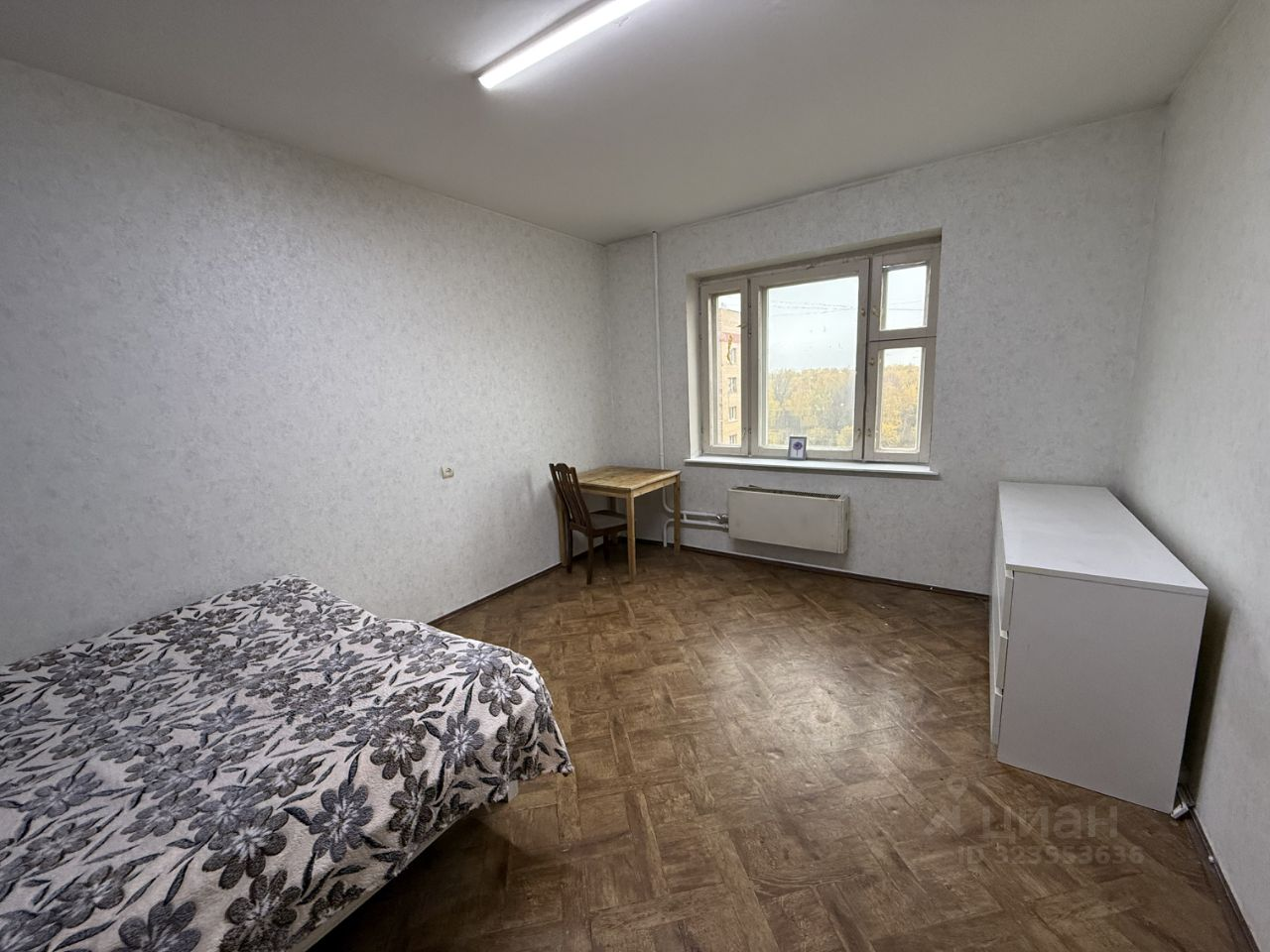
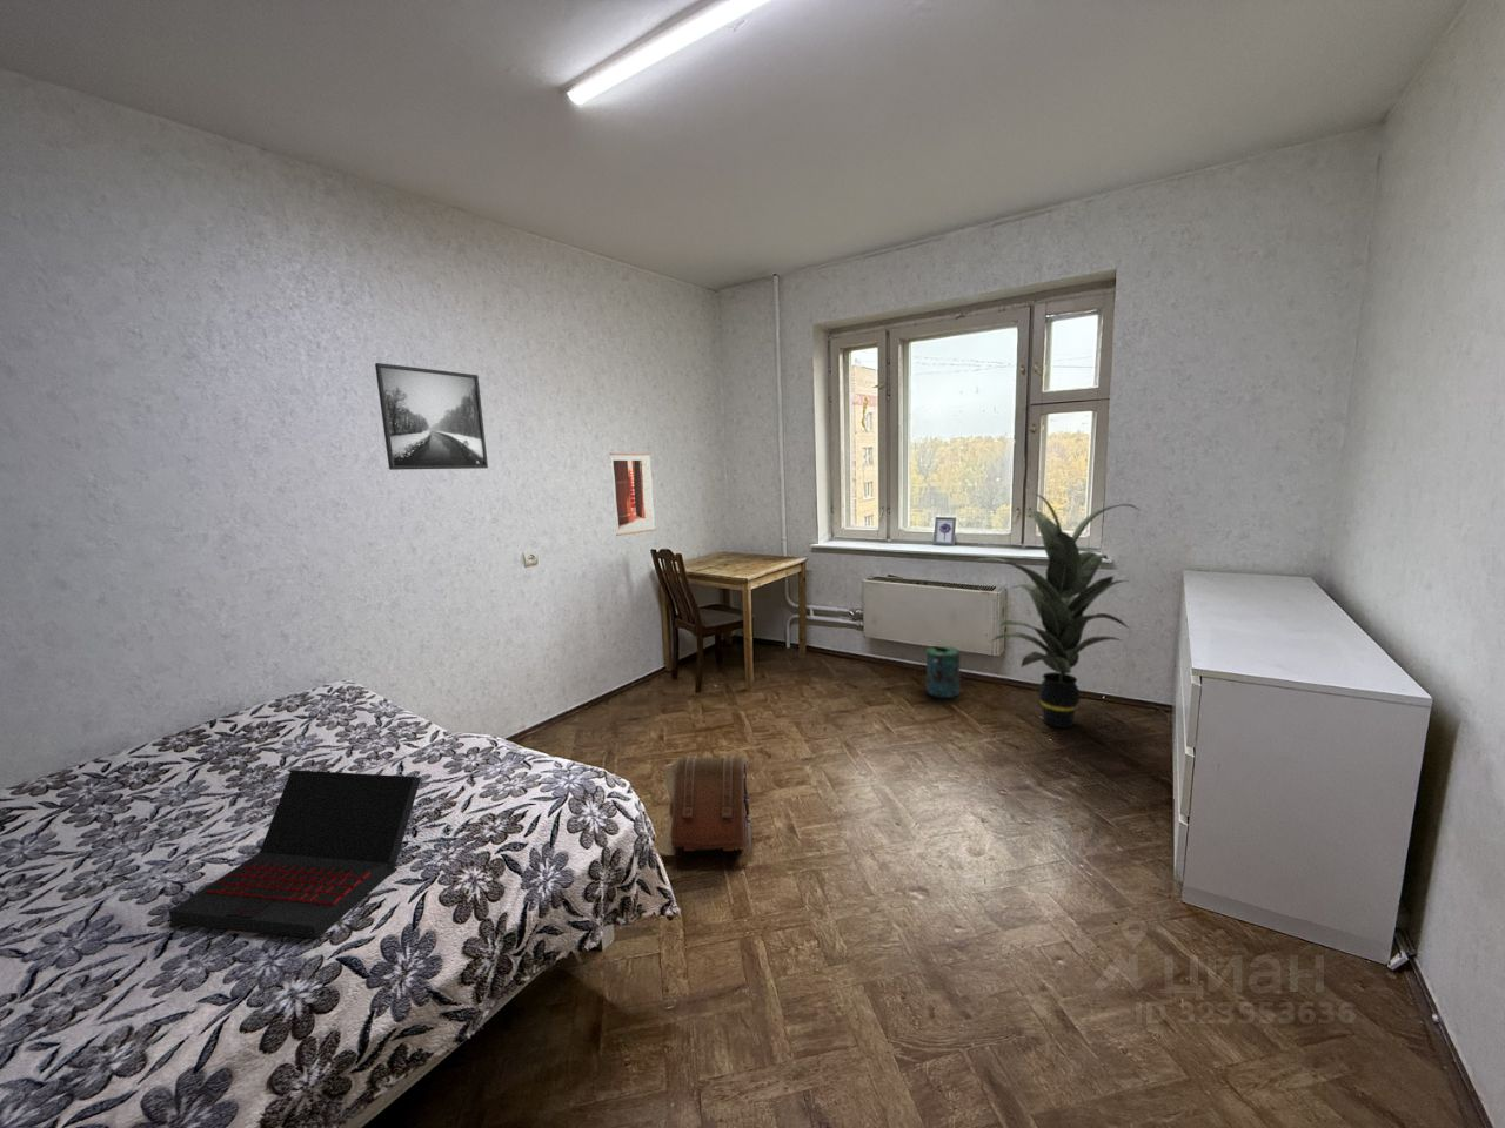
+ pouch (709, 803)
+ laptop (306, 840)
+ watering can (946, 664)
+ indoor plant (1054, 609)
+ wall art (634, 493)
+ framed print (435, 419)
